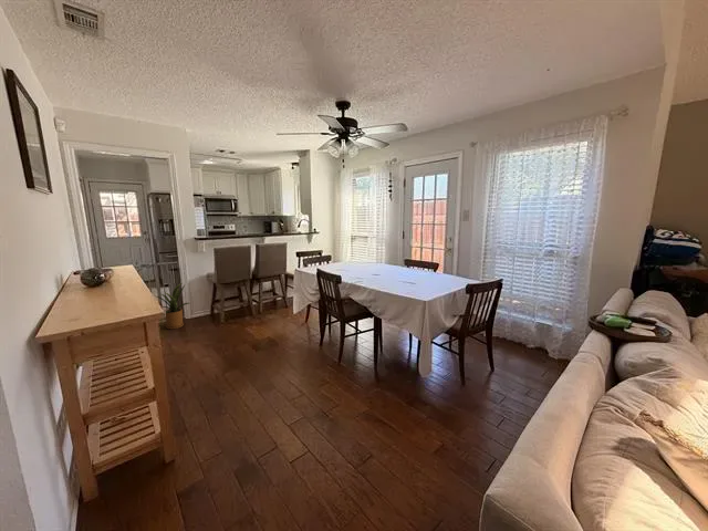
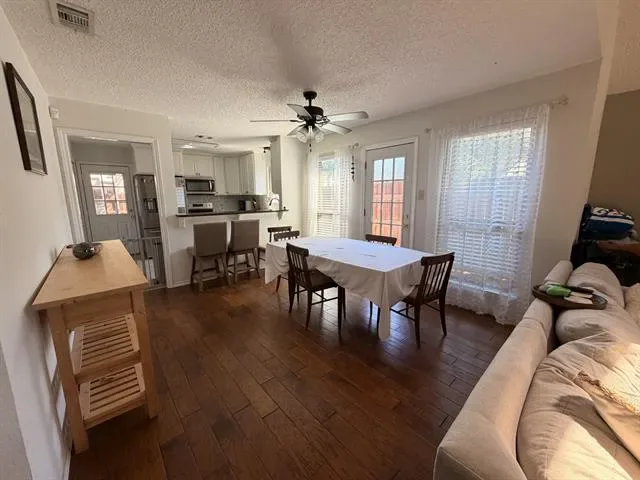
- house plant (170, 305)
